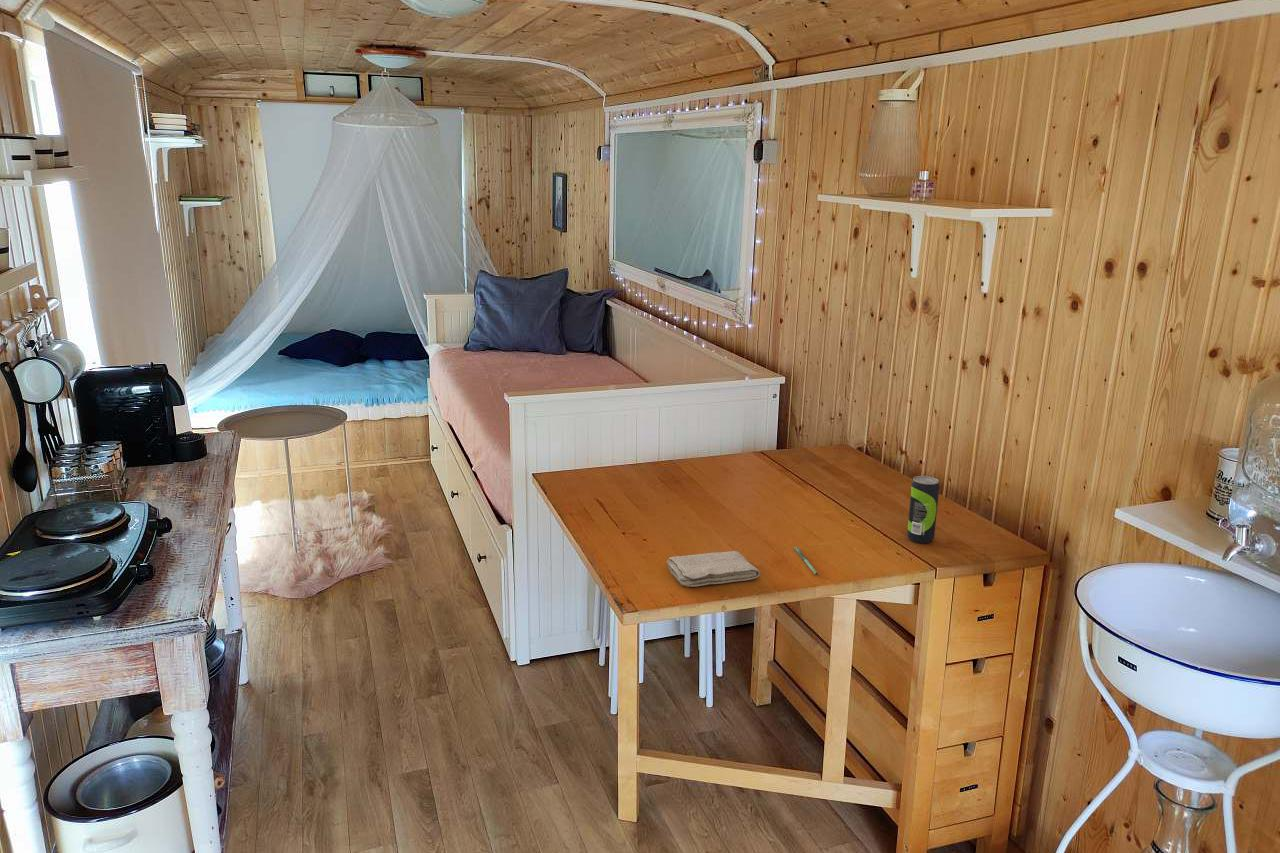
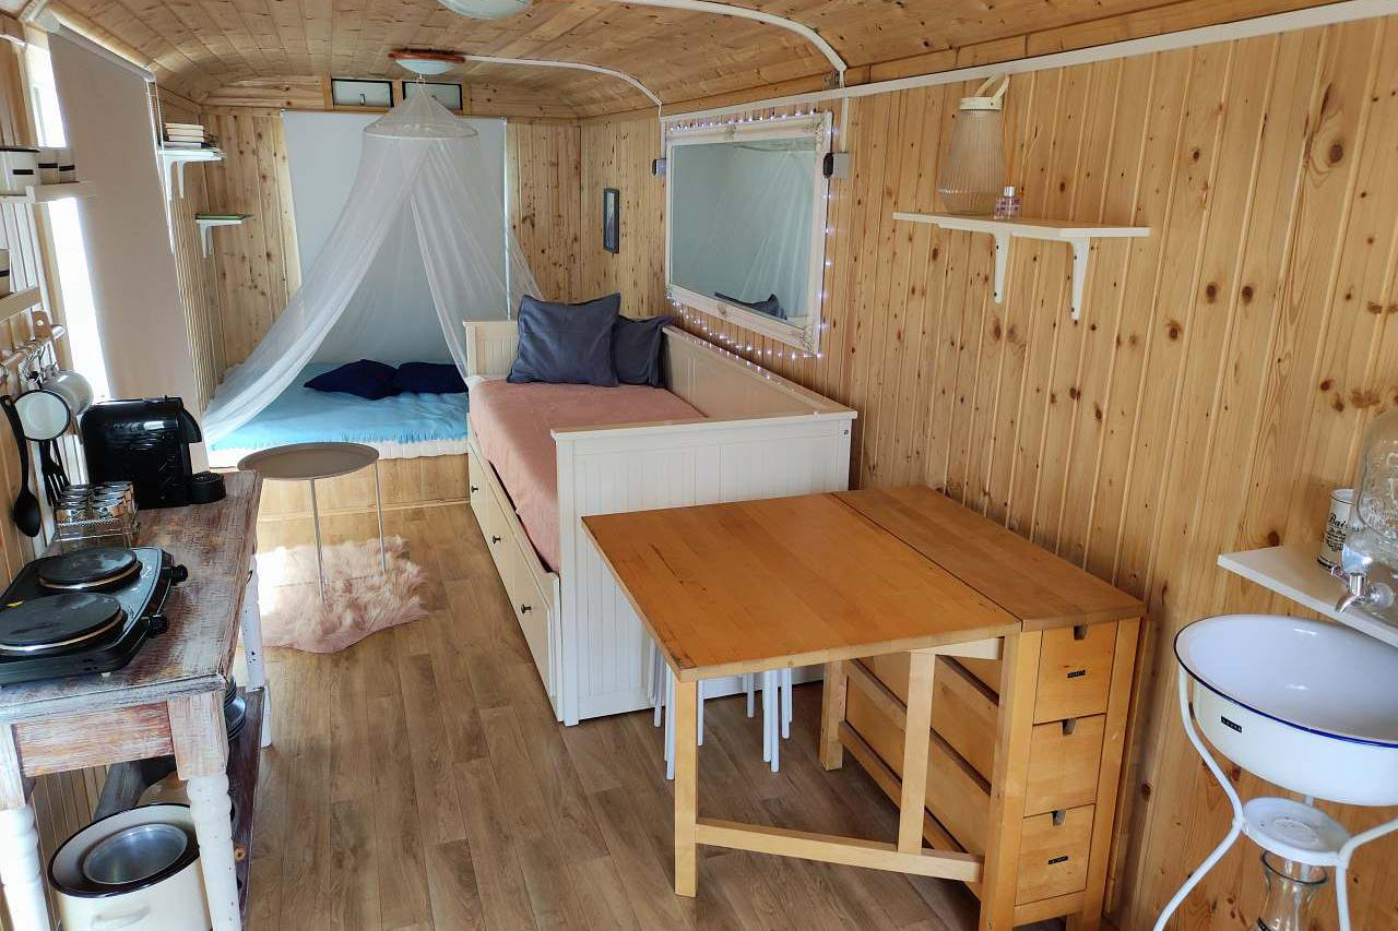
- beverage can (923, 509)
- pen (805, 560)
- washcloth (711, 567)
